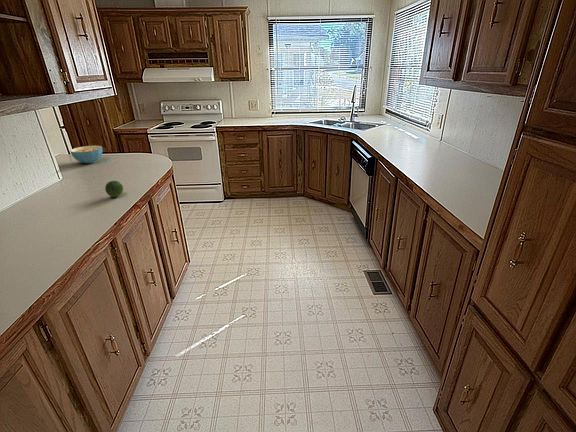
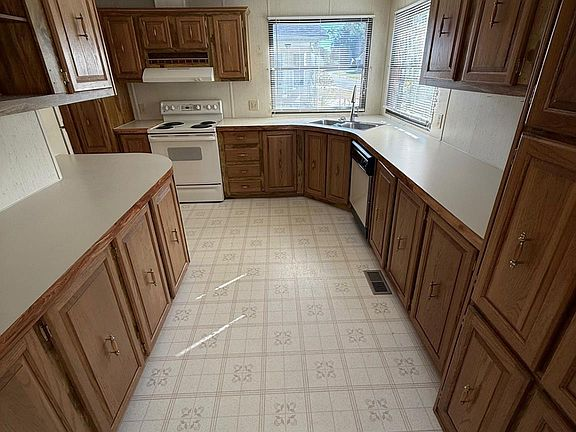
- fruit (114, 188)
- cereal bowl (88, 155)
